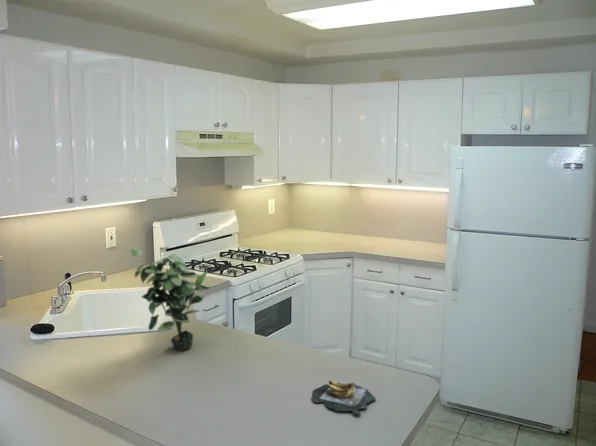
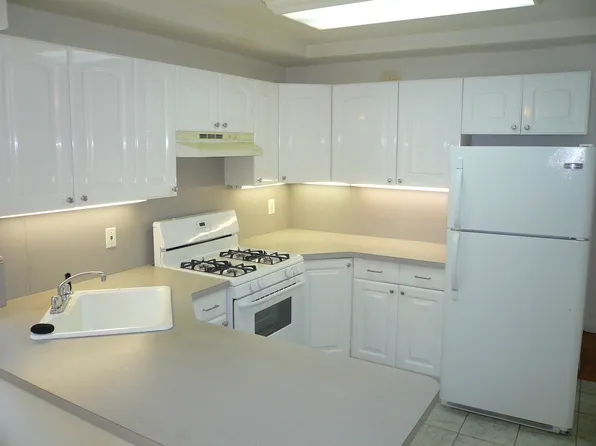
- banana bunch (343, 389)
- potted plant (170, 300)
